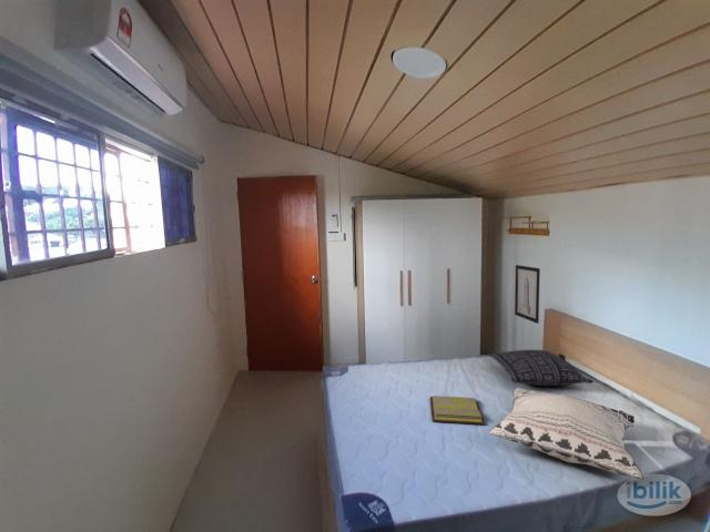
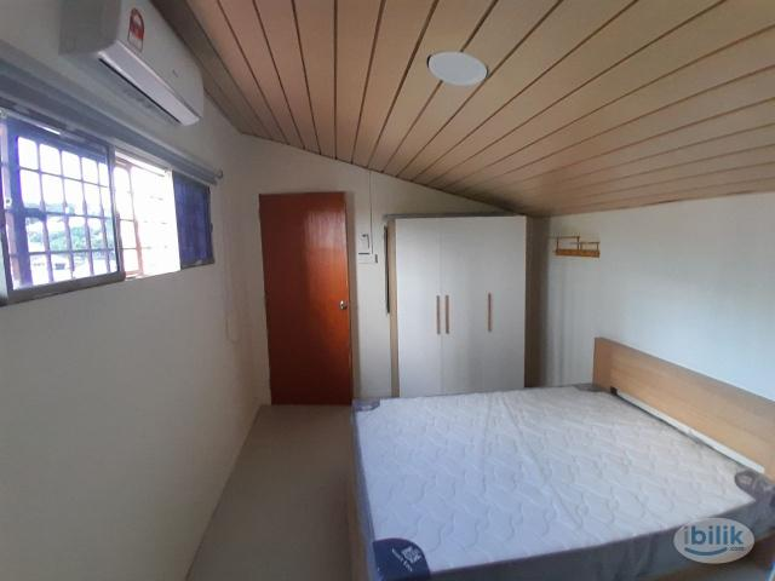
- pillow (535, 367)
- decorative pillow (564, 423)
- wall art (526, 293)
- diary (455, 408)
